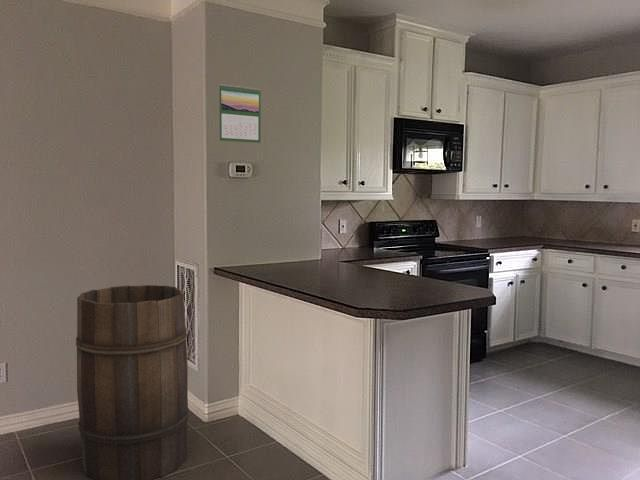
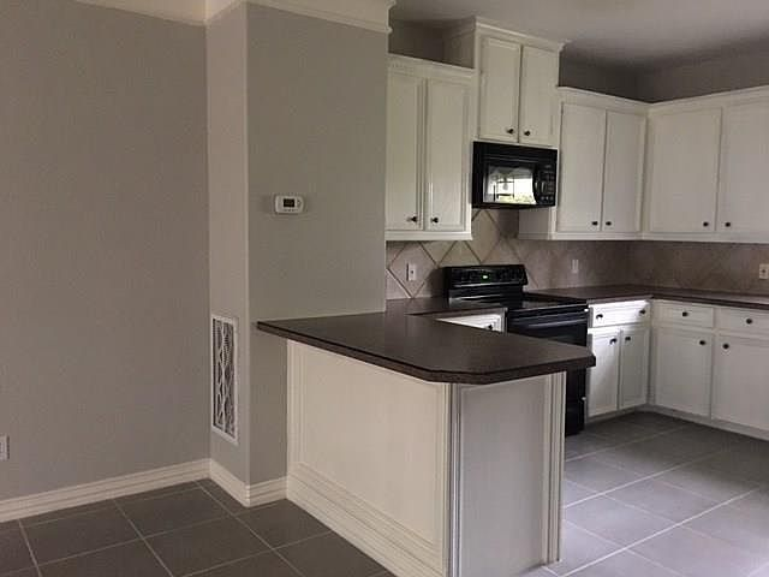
- calendar (240, 113)
- wooden barrel (134, 377)
